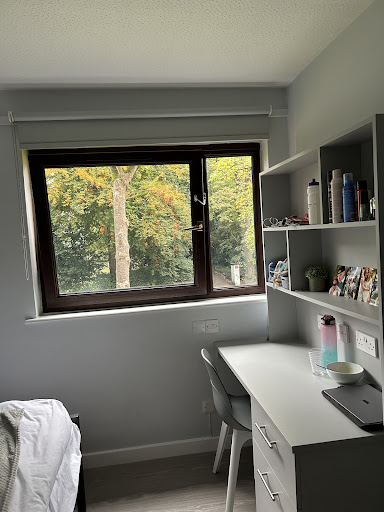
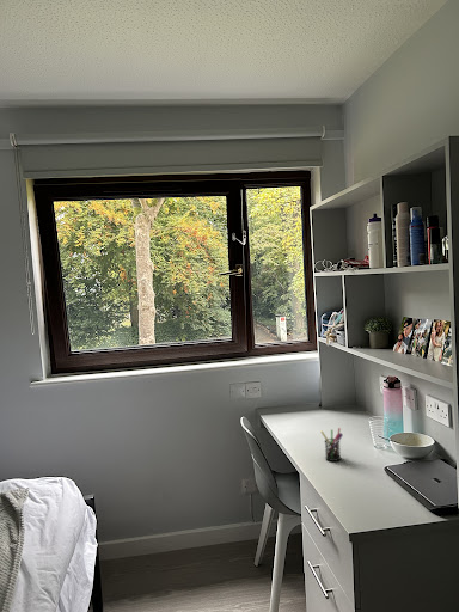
+ pen holder (332, 442)
